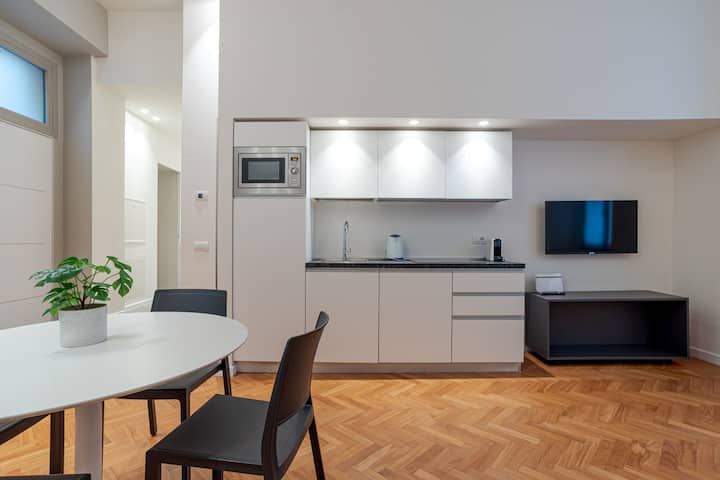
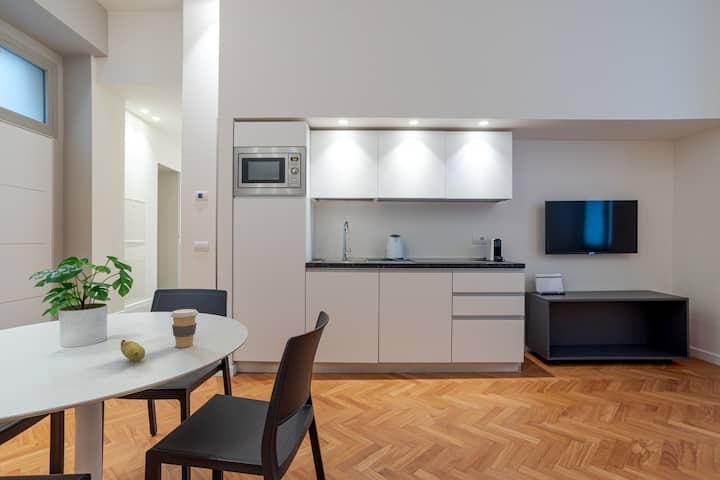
+ banana (133, 351)
+ coffee cup (184, 328)
